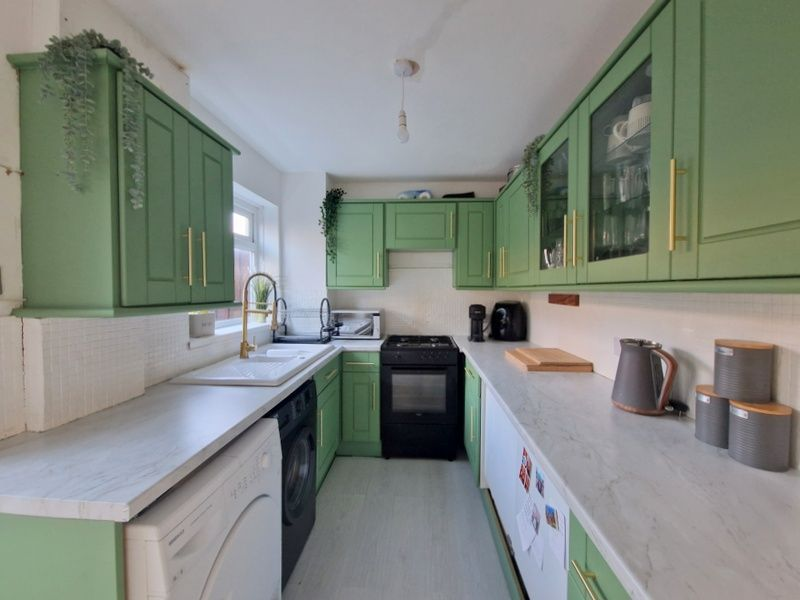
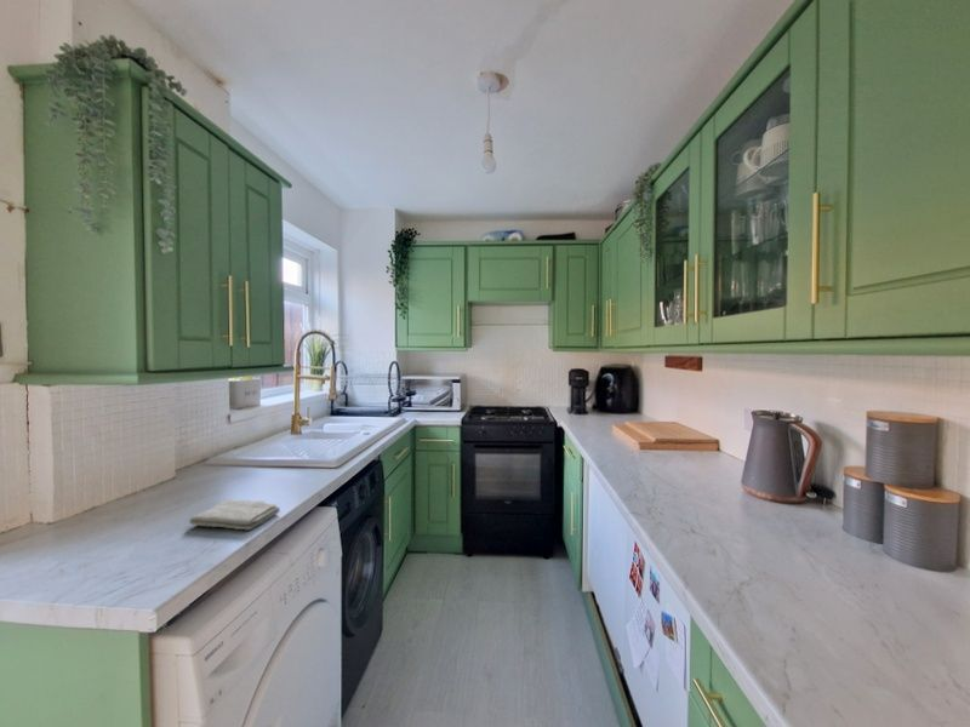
+ washcloth (236, 513)
